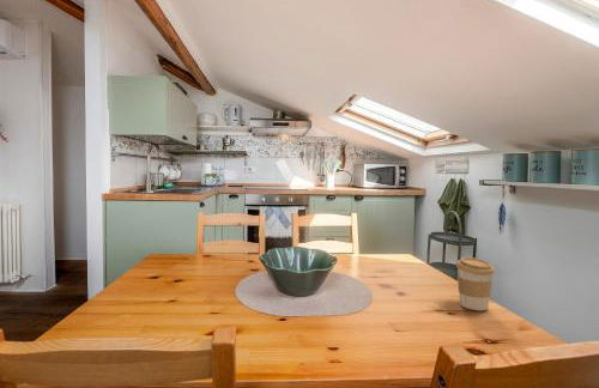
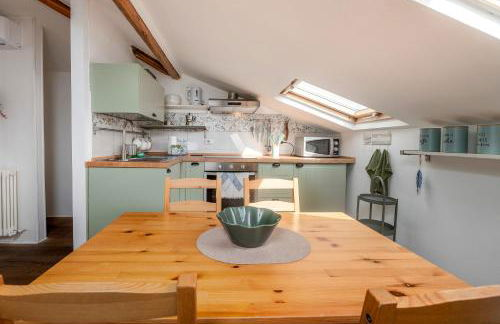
- coffee cup (473, 283)
